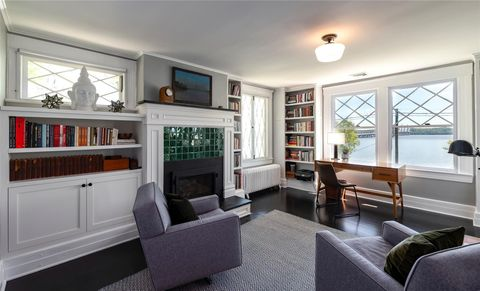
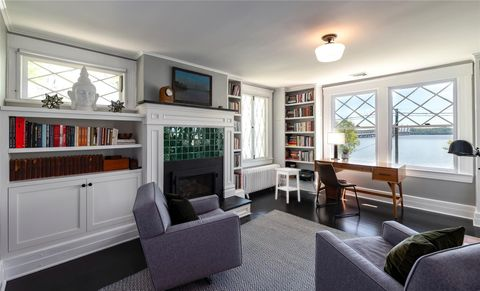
+ side table (287, 184)
